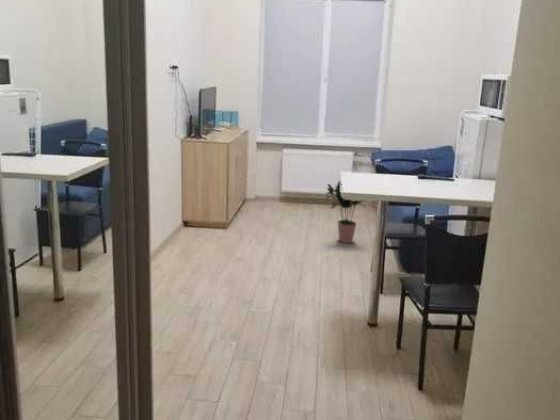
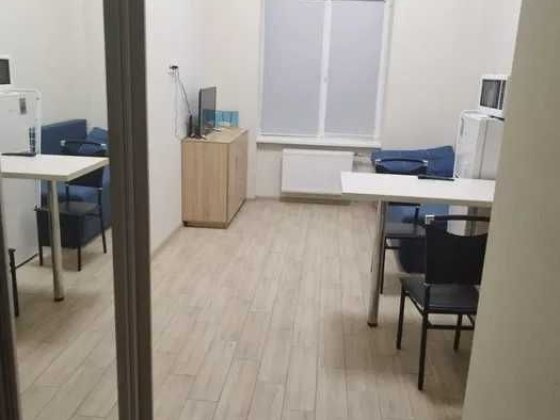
- potted plant (342, 209)
